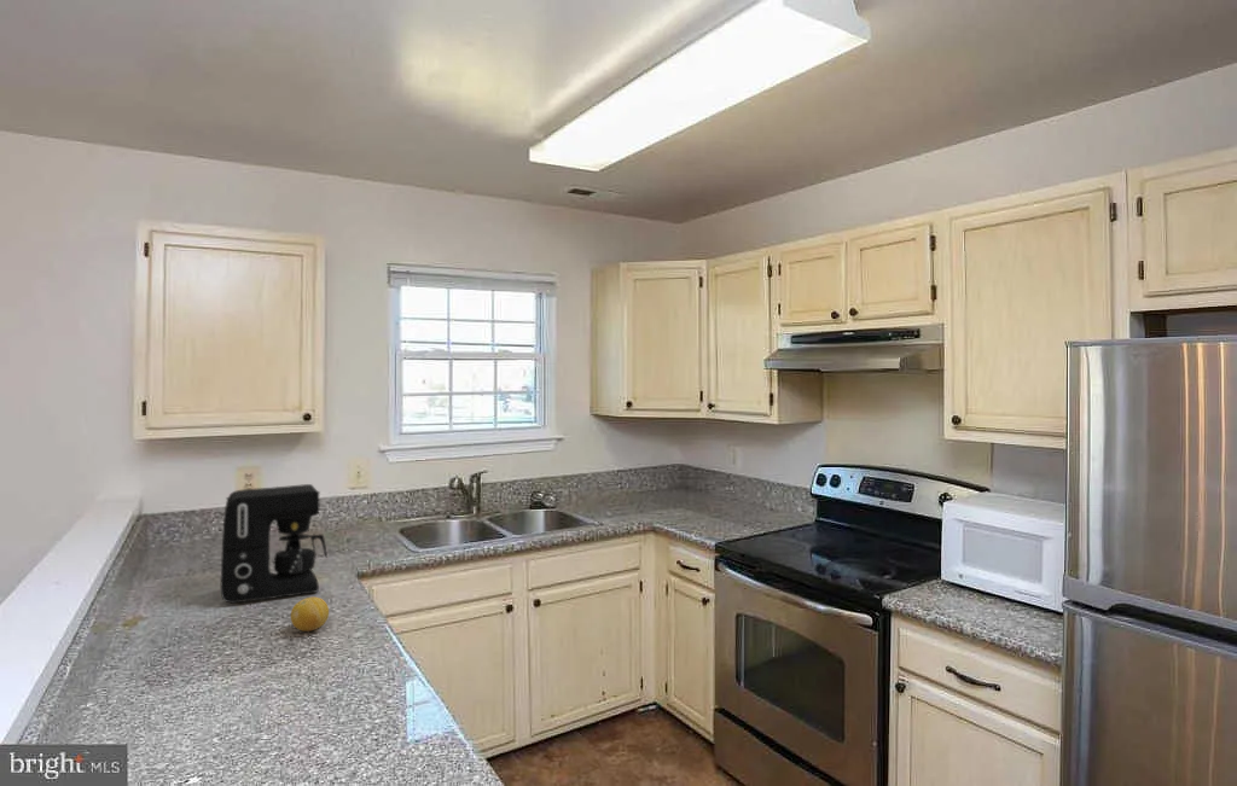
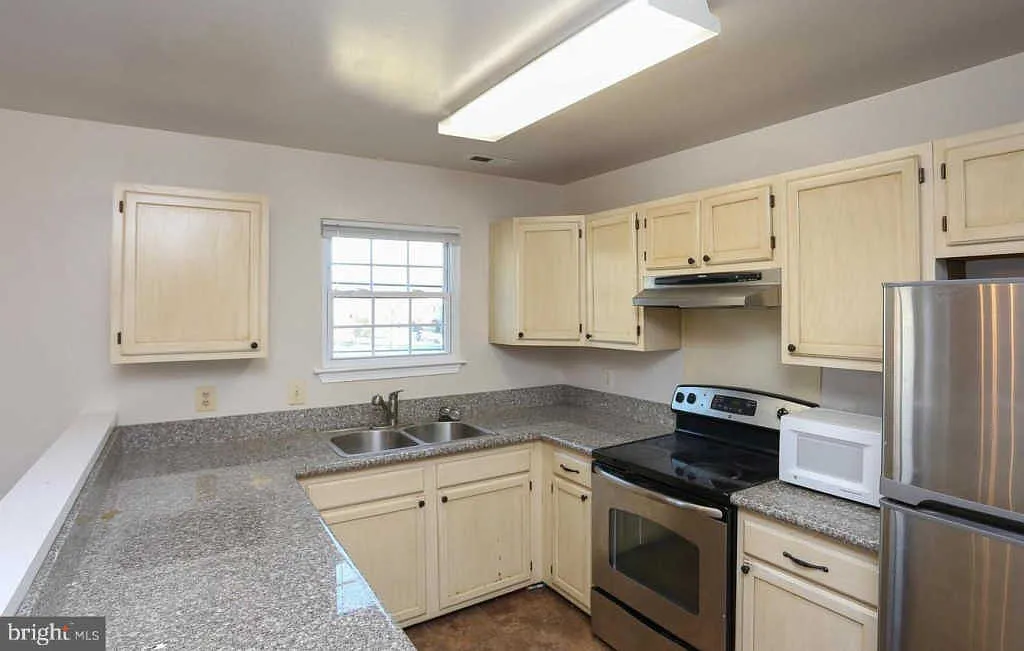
- coffee maker (279, 540)
- fruit (309, 613)
